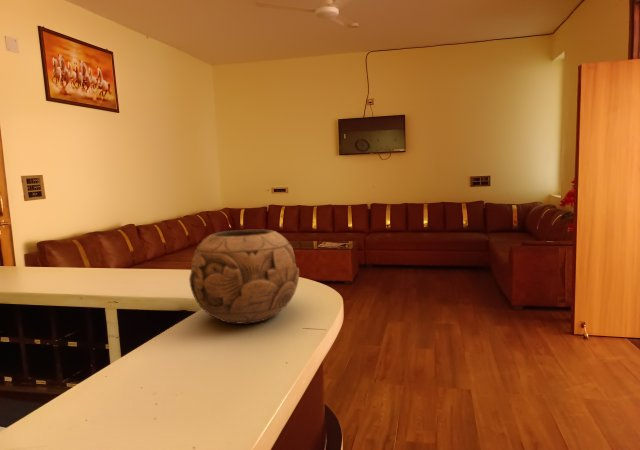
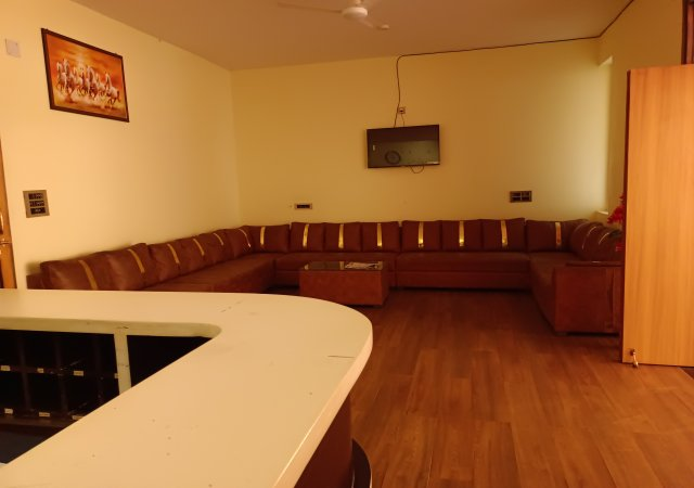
- decorative bowl (245, 274)
